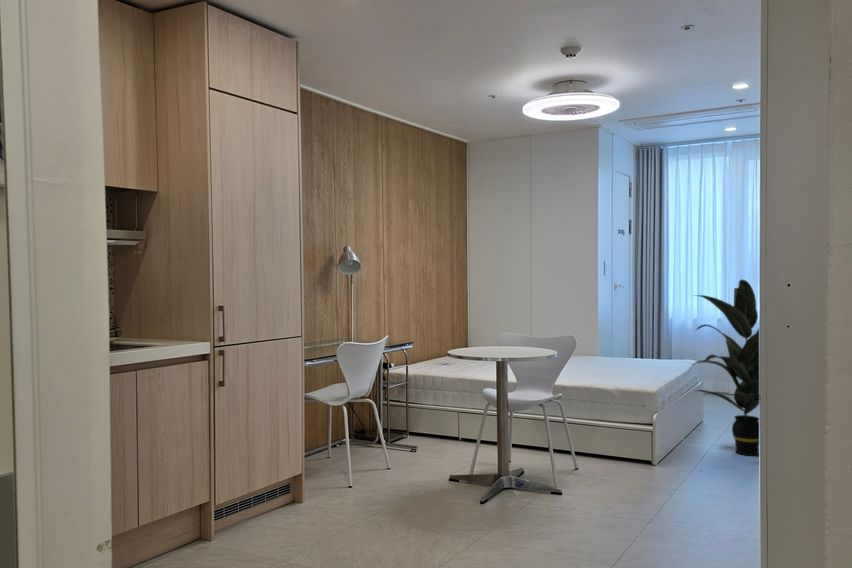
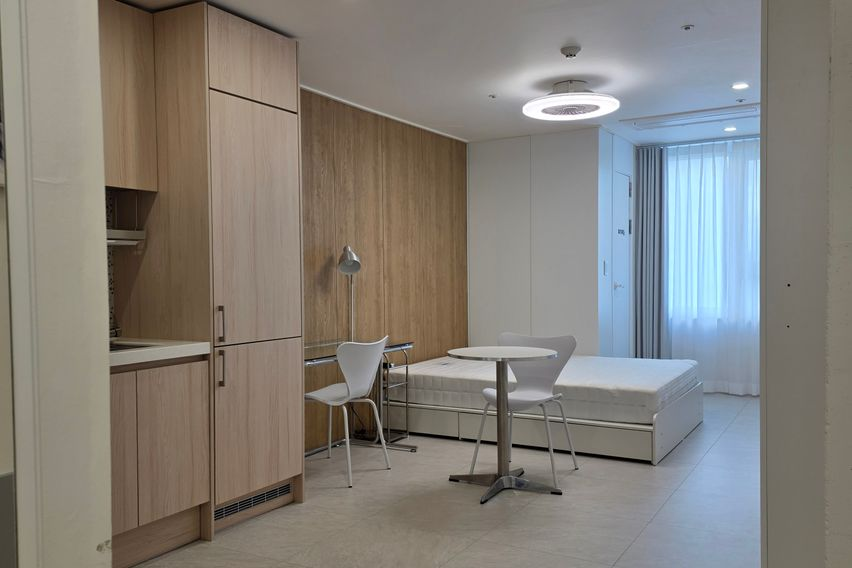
- indoor plant (741, 366)
